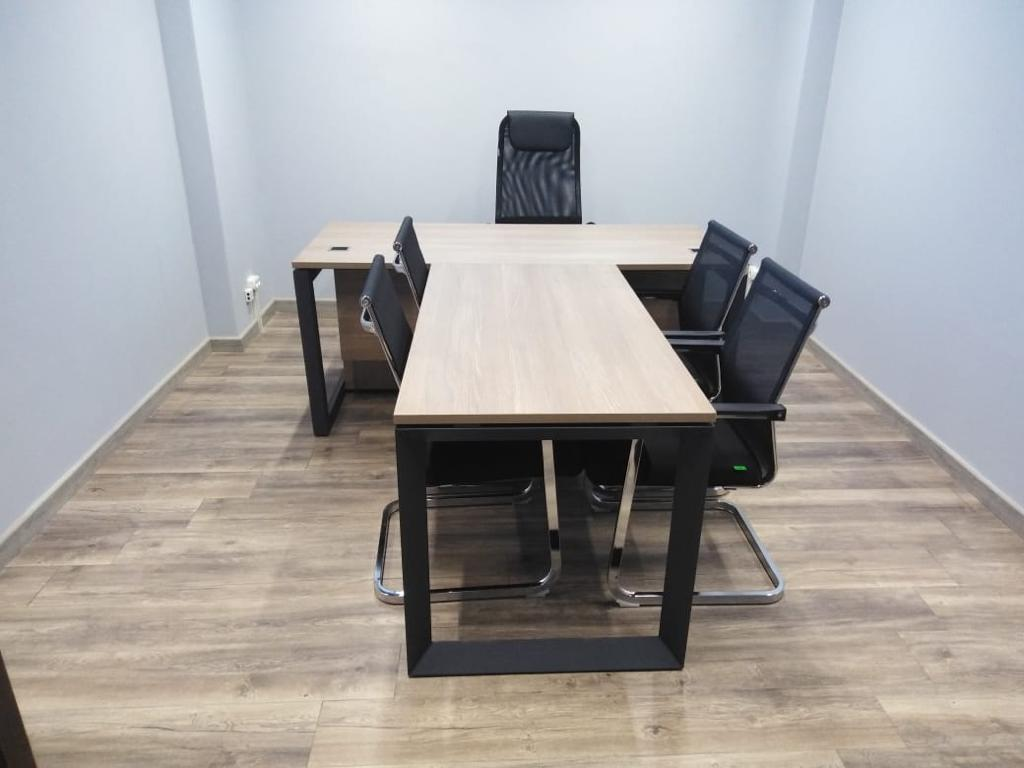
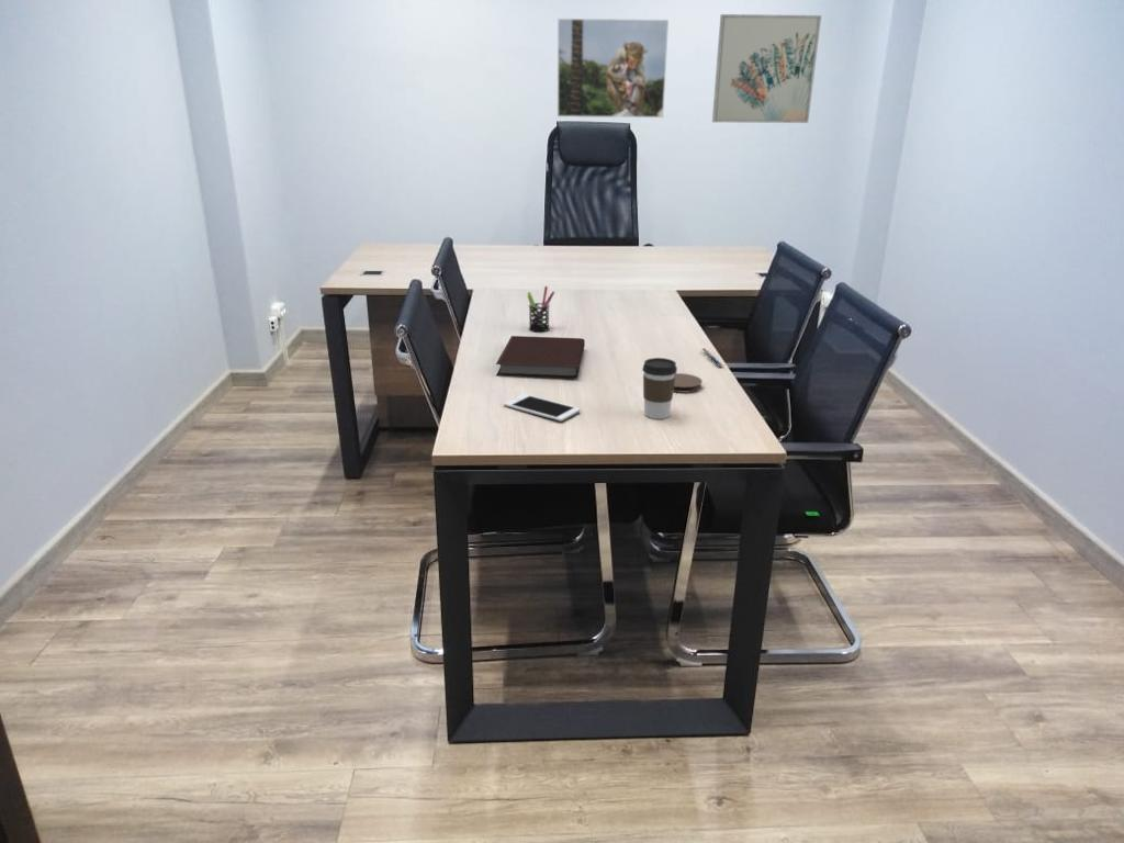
+ notebook (542, 356)
+ pen (711, 357)
+ pen holder (538, 307)
+ coaster (681, 382)
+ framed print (611, 69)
+ cell phone (541, 406)
+ coffee cup (657, 389)
+ wall art (765, 69)
